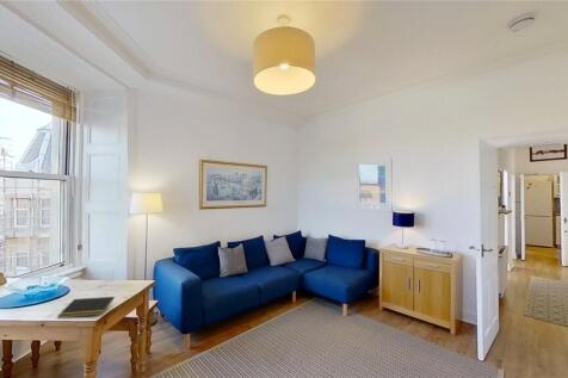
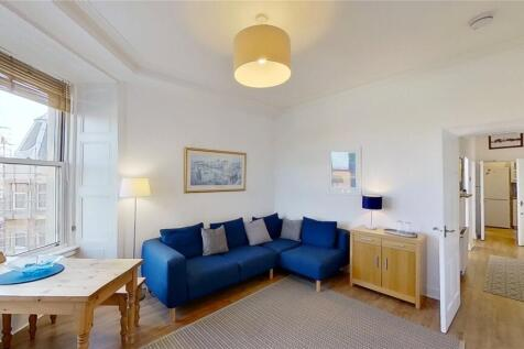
- notepad (87, 306)
